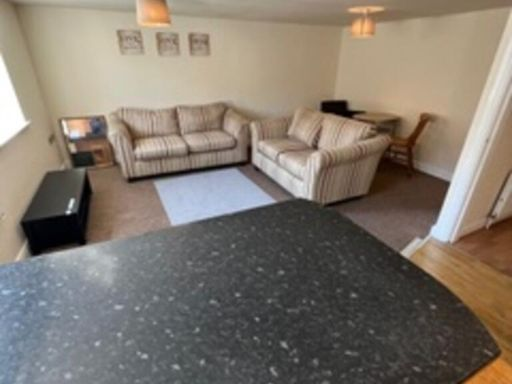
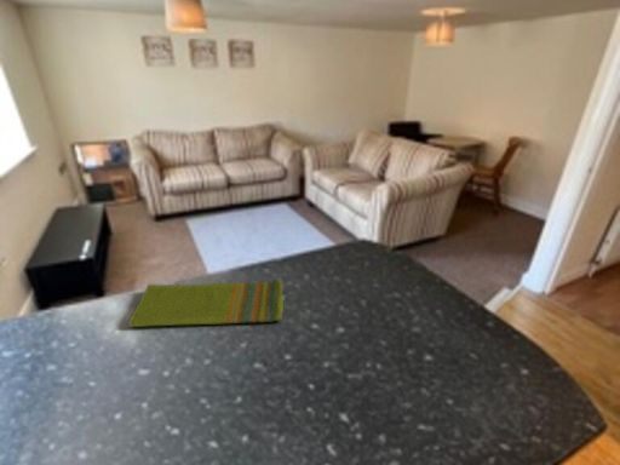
+ dish towel (211, 302)
